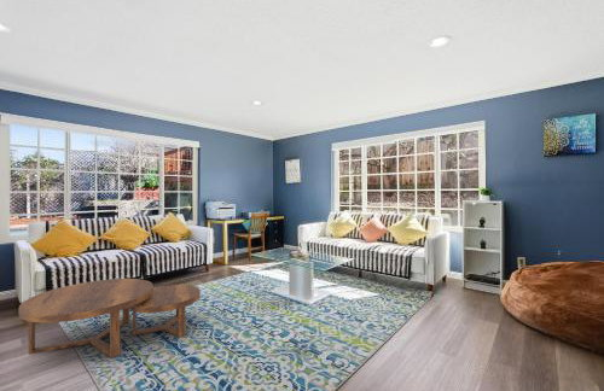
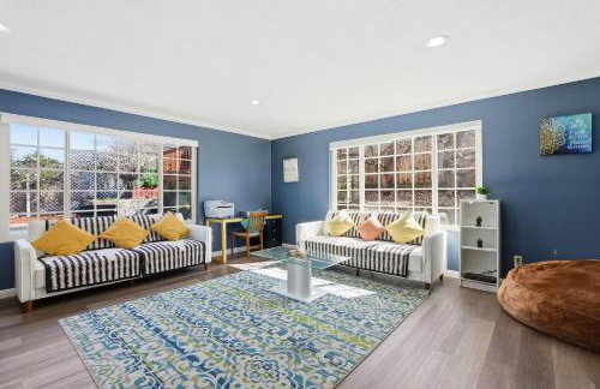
- coffee table (122, 313)
